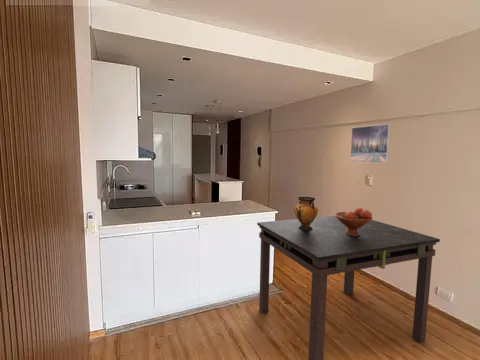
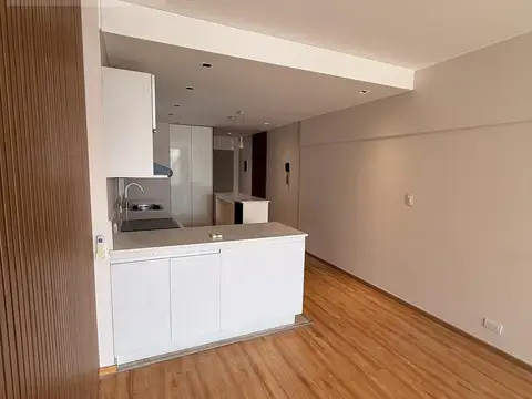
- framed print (368, 144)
- dining table (337, 273)
- vase (305, 213)
- fruit bowl (352, 221)
